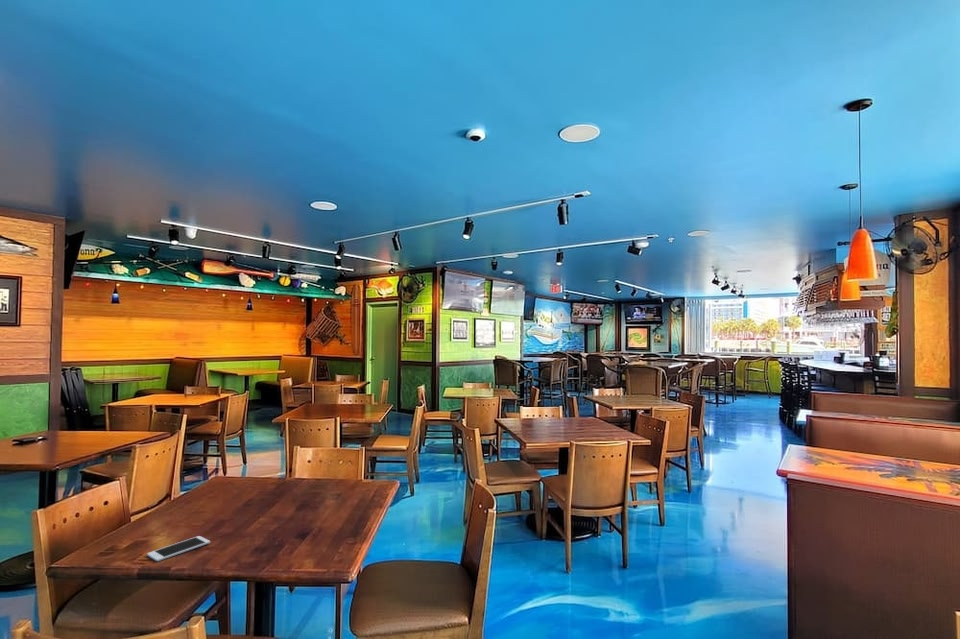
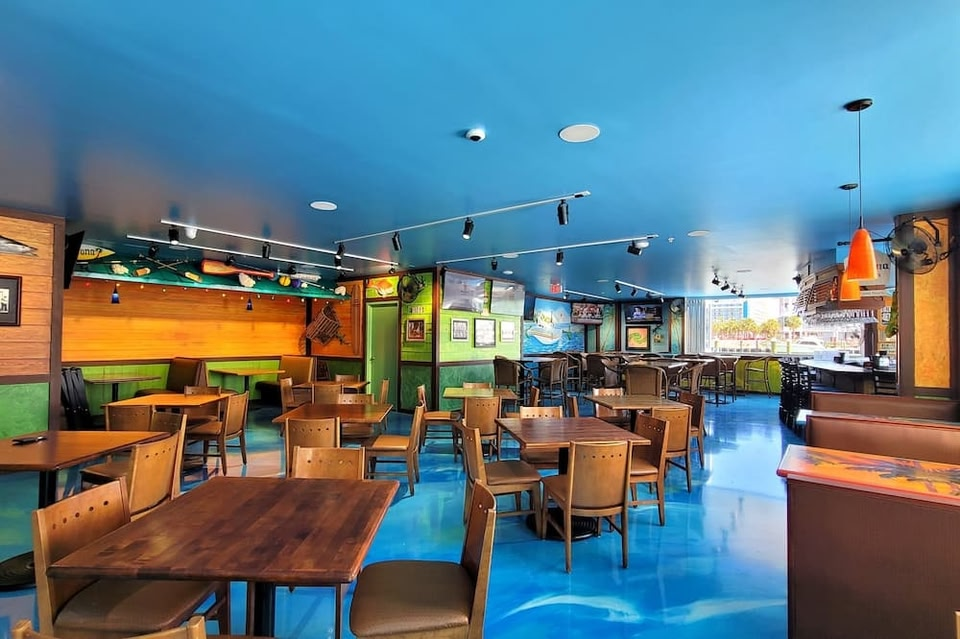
- cell phone (179, 548)
